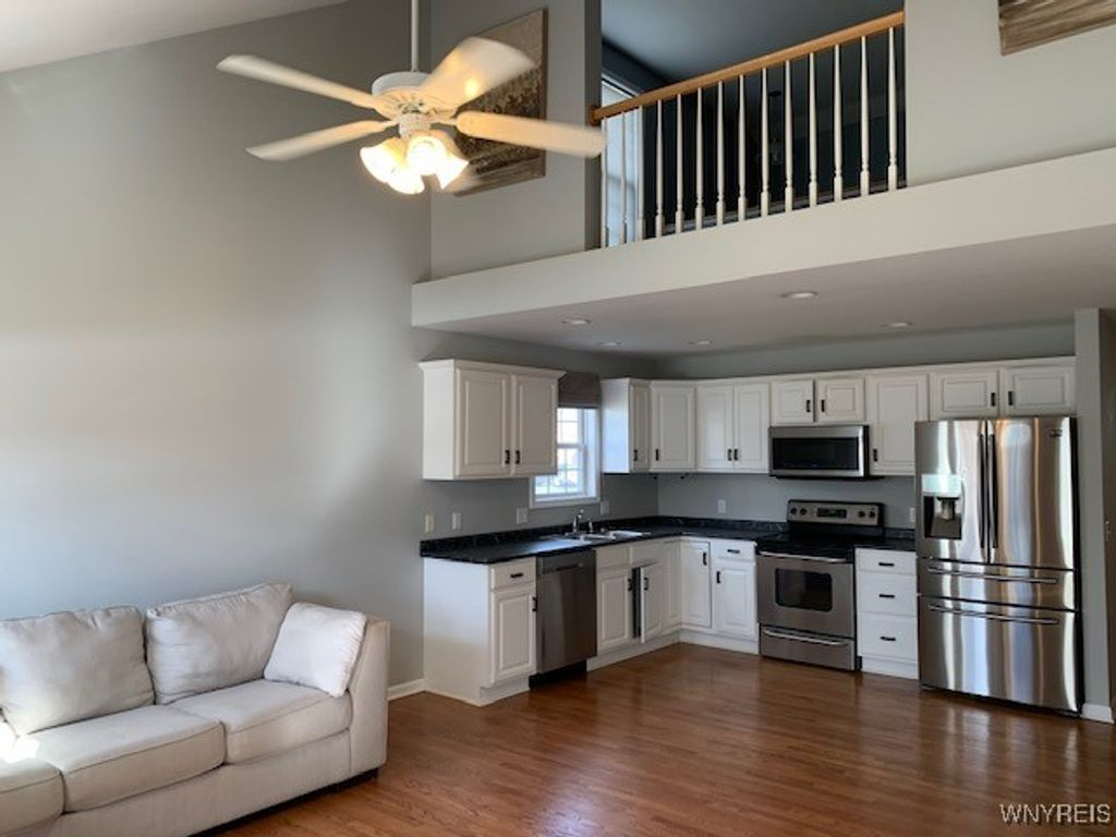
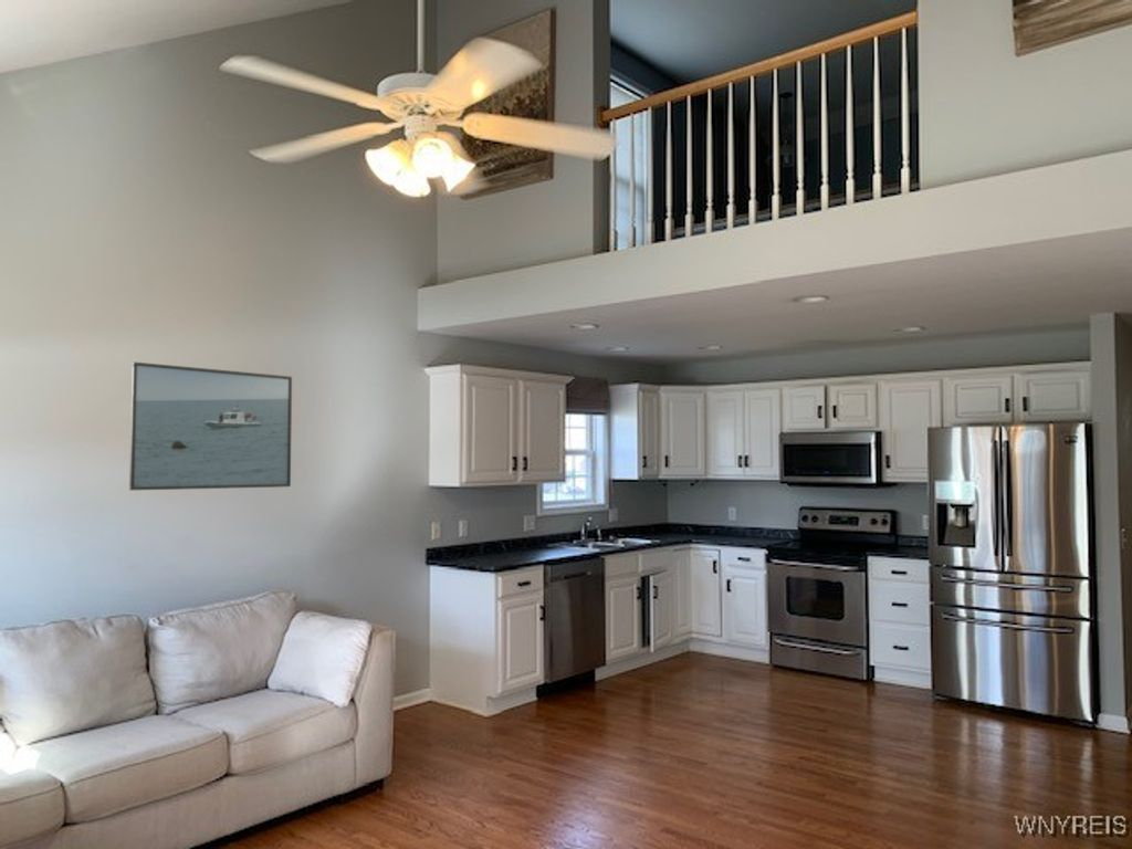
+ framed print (217, 429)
